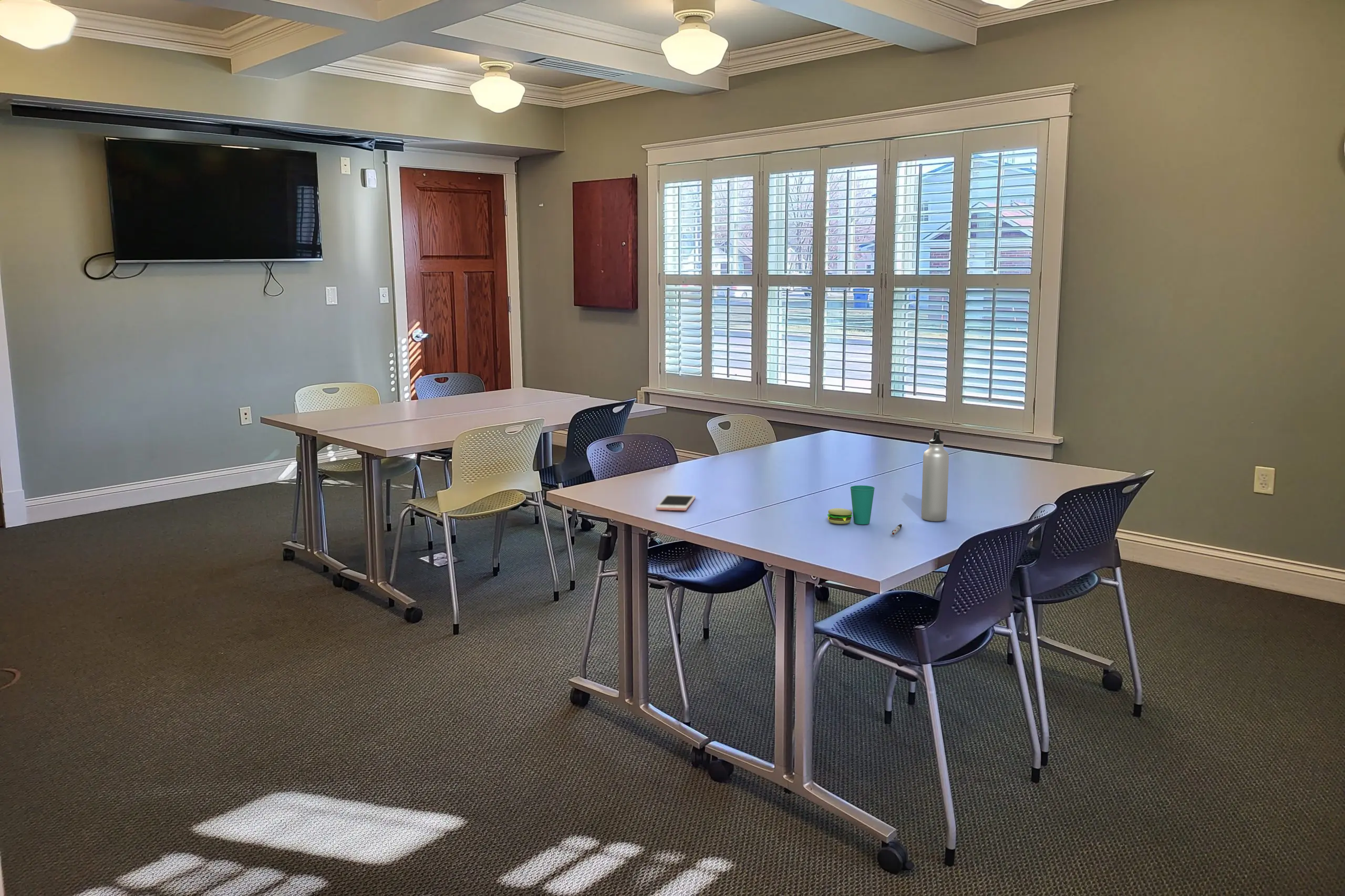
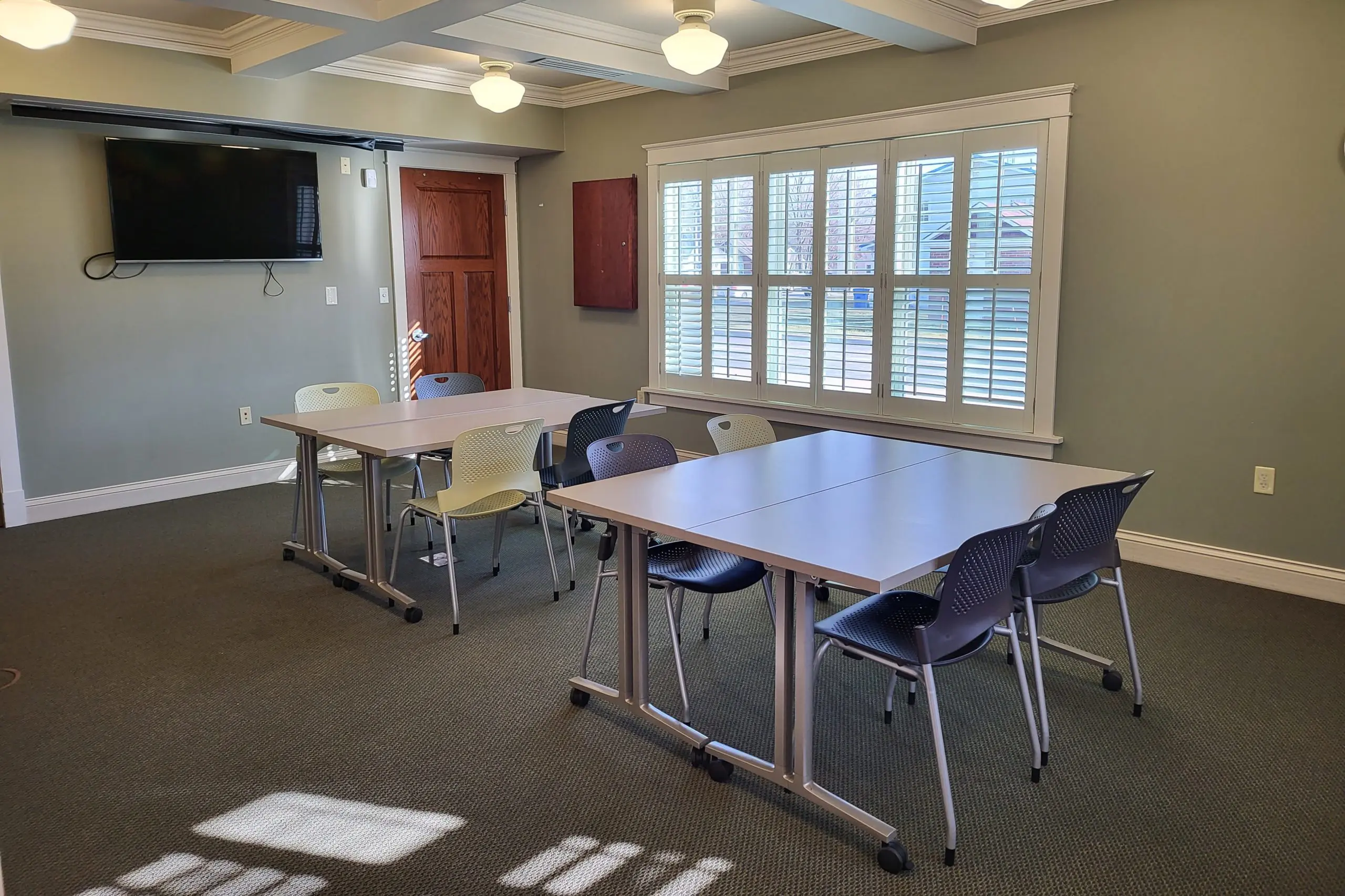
- water bottle (935, 474)
- pen (897, 528)
- cup (852, 505)
- cell phone (676, 502)
